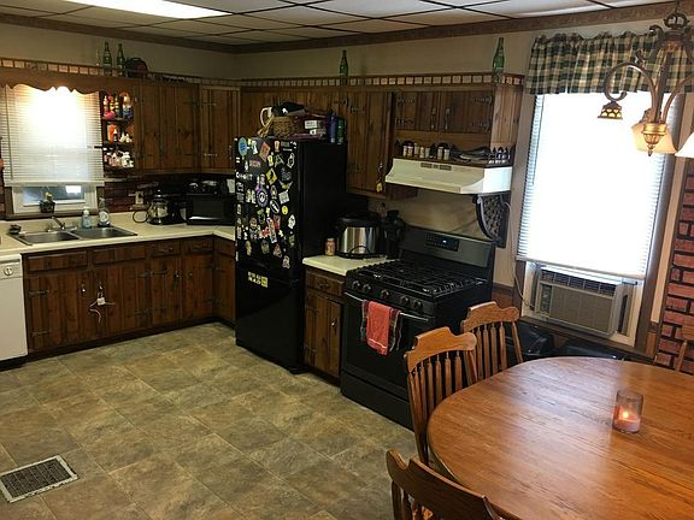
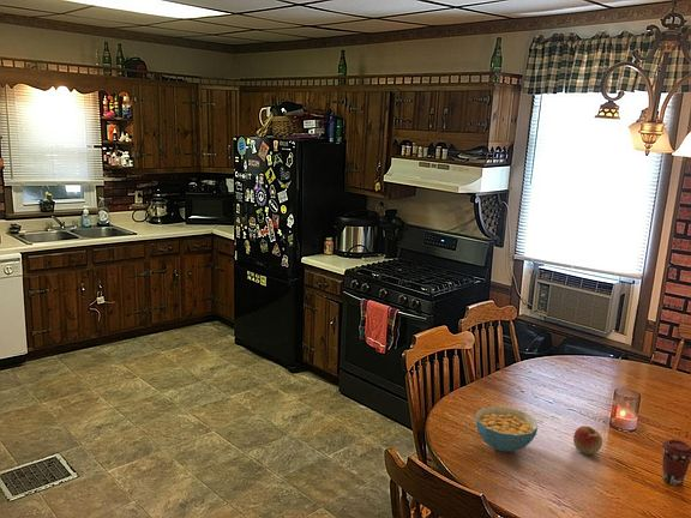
+ coffee cup (675, 463)
+ apple (587, 439)
+ cereal bowl (504, 433)
